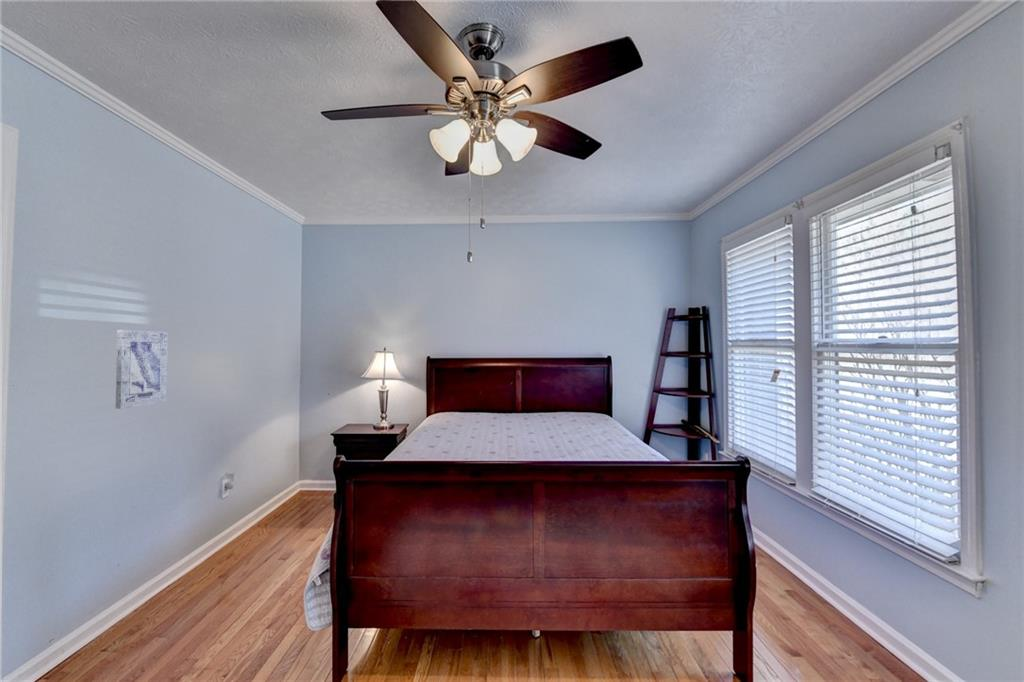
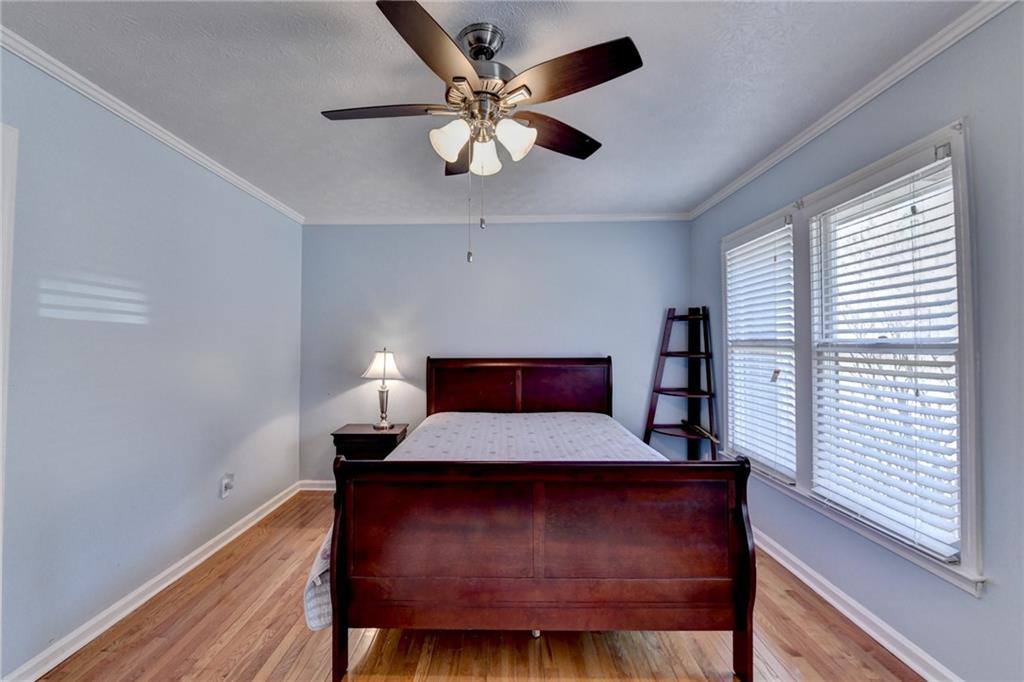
- wall art (143, 368)
